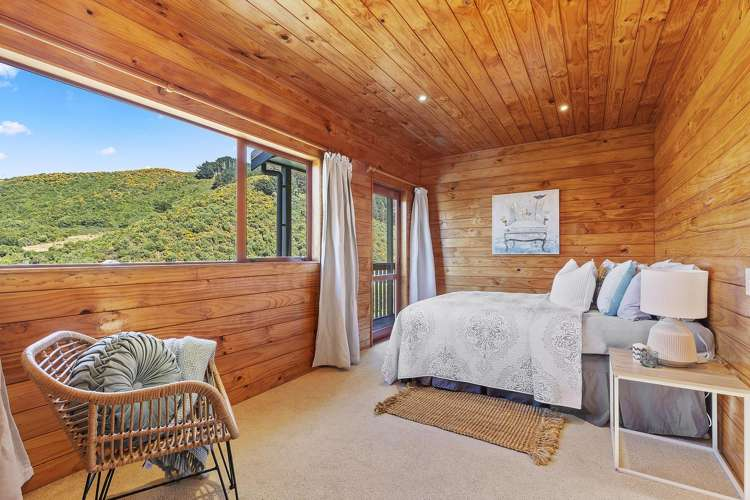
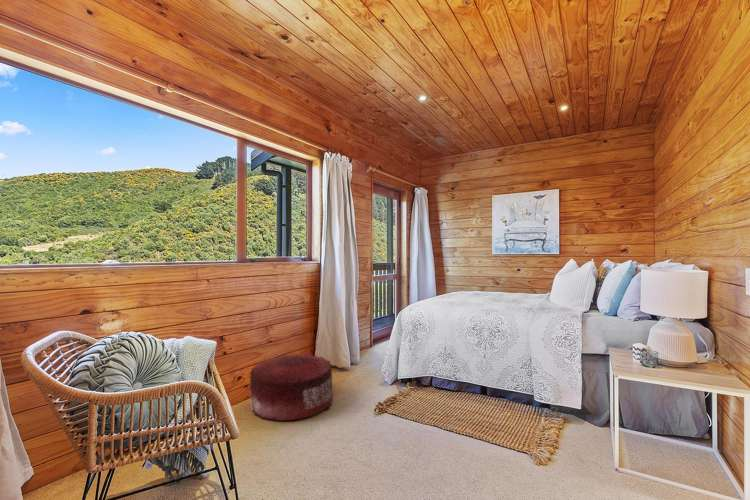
+ pouf (292, 381)
